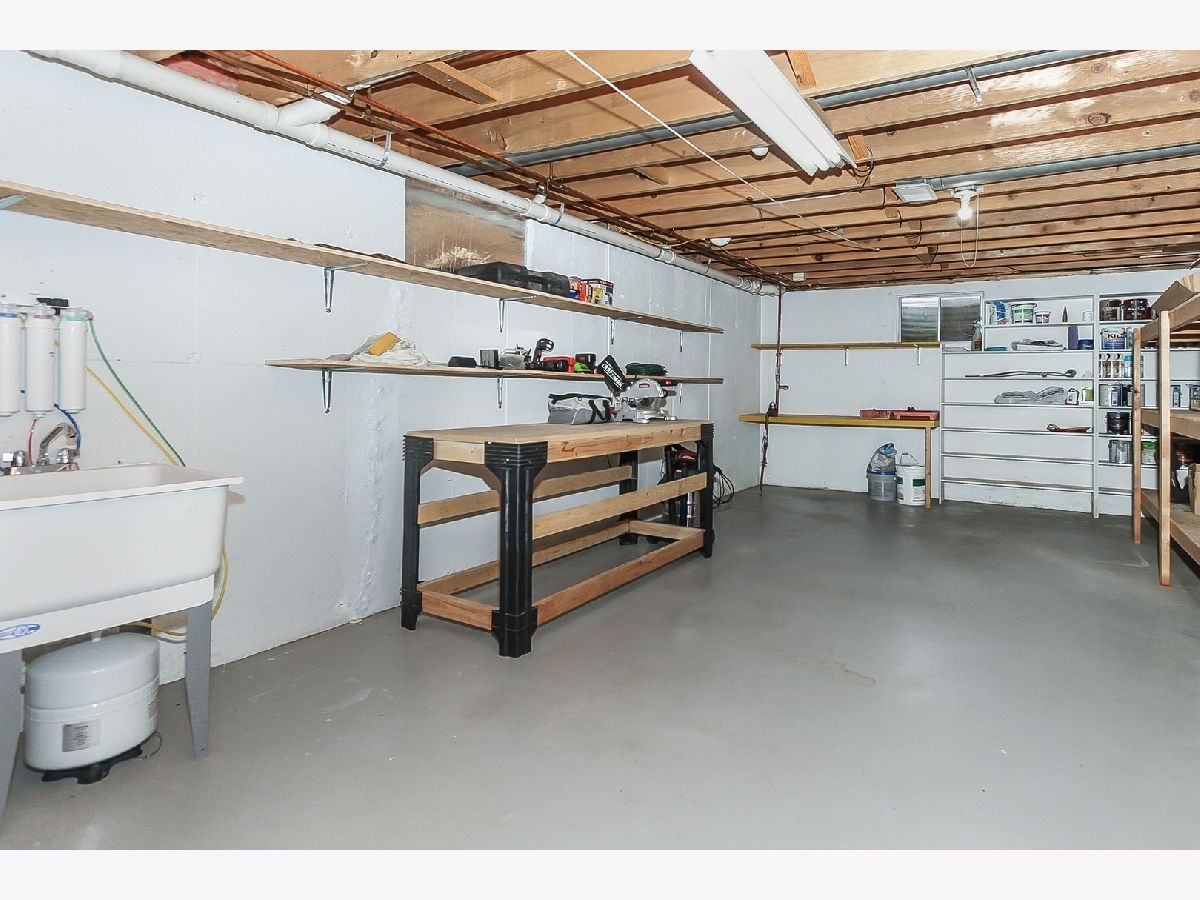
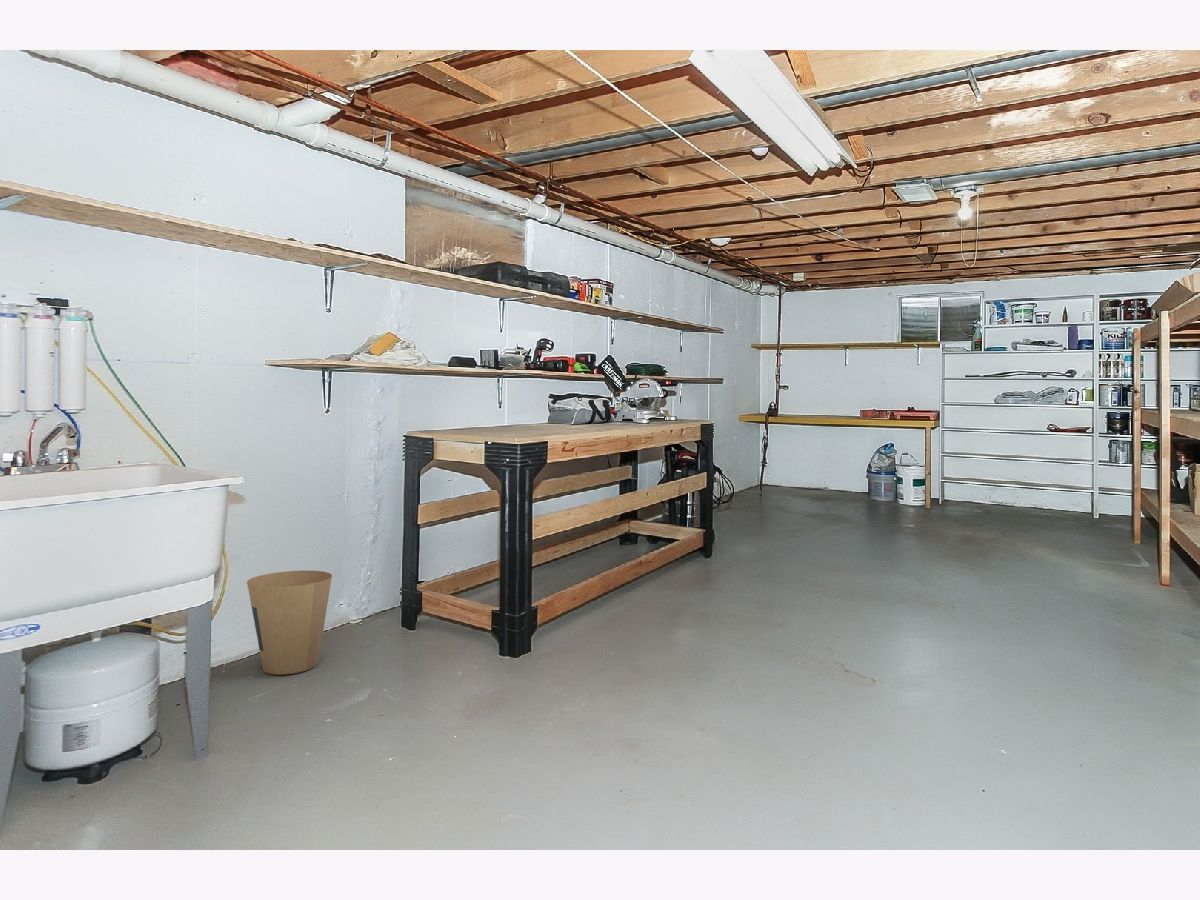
+ trash can (290, 622)
